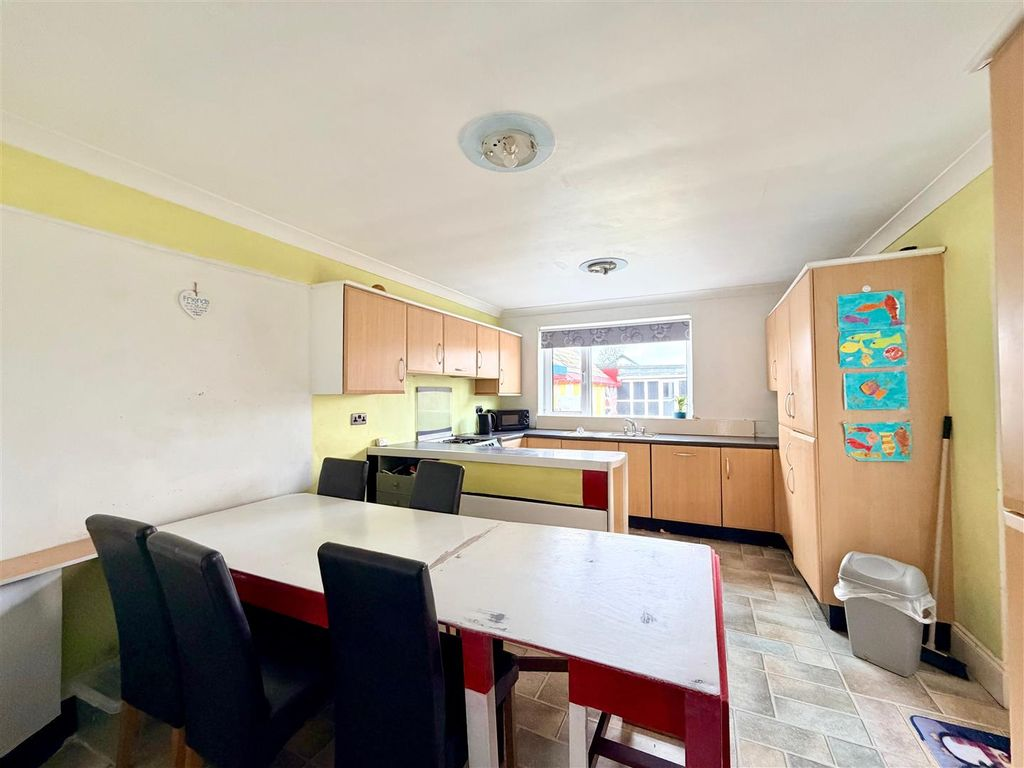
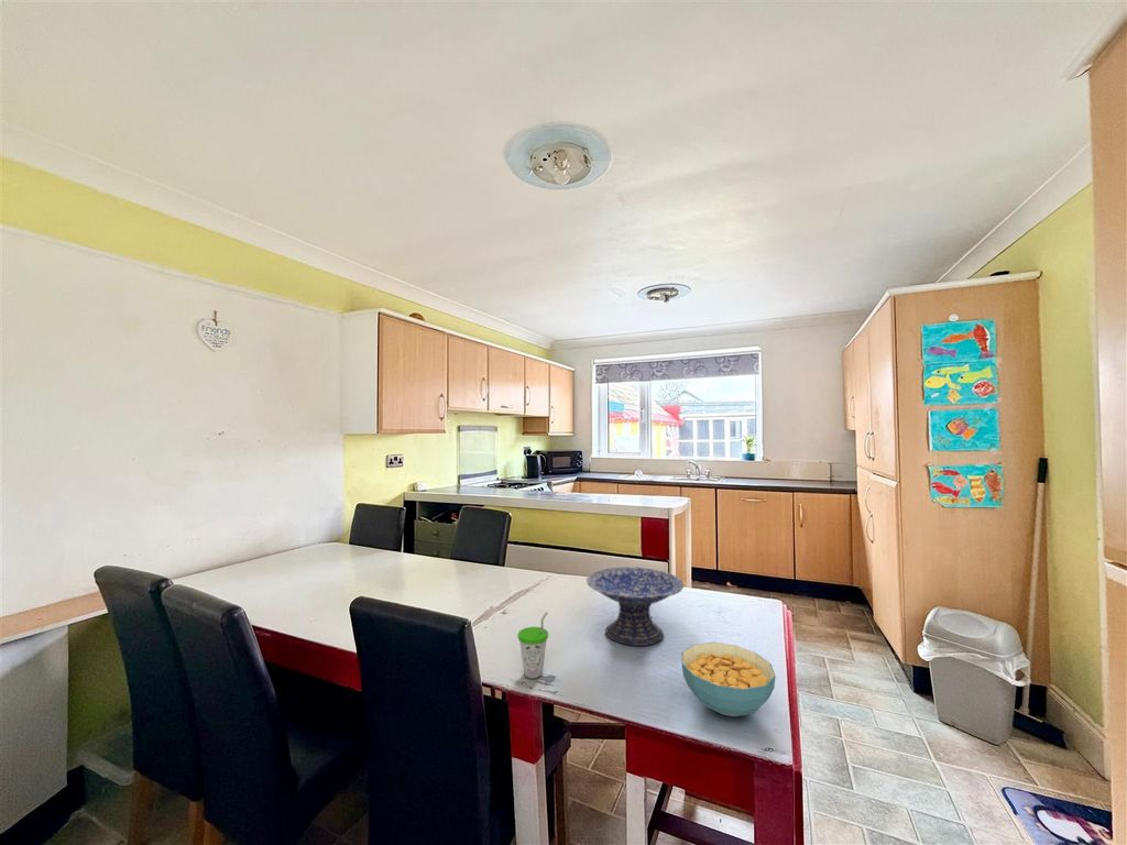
+ cup (533, 644)
+ cereal bowl (726, 685)
+ decorative bowl (634, 605)
